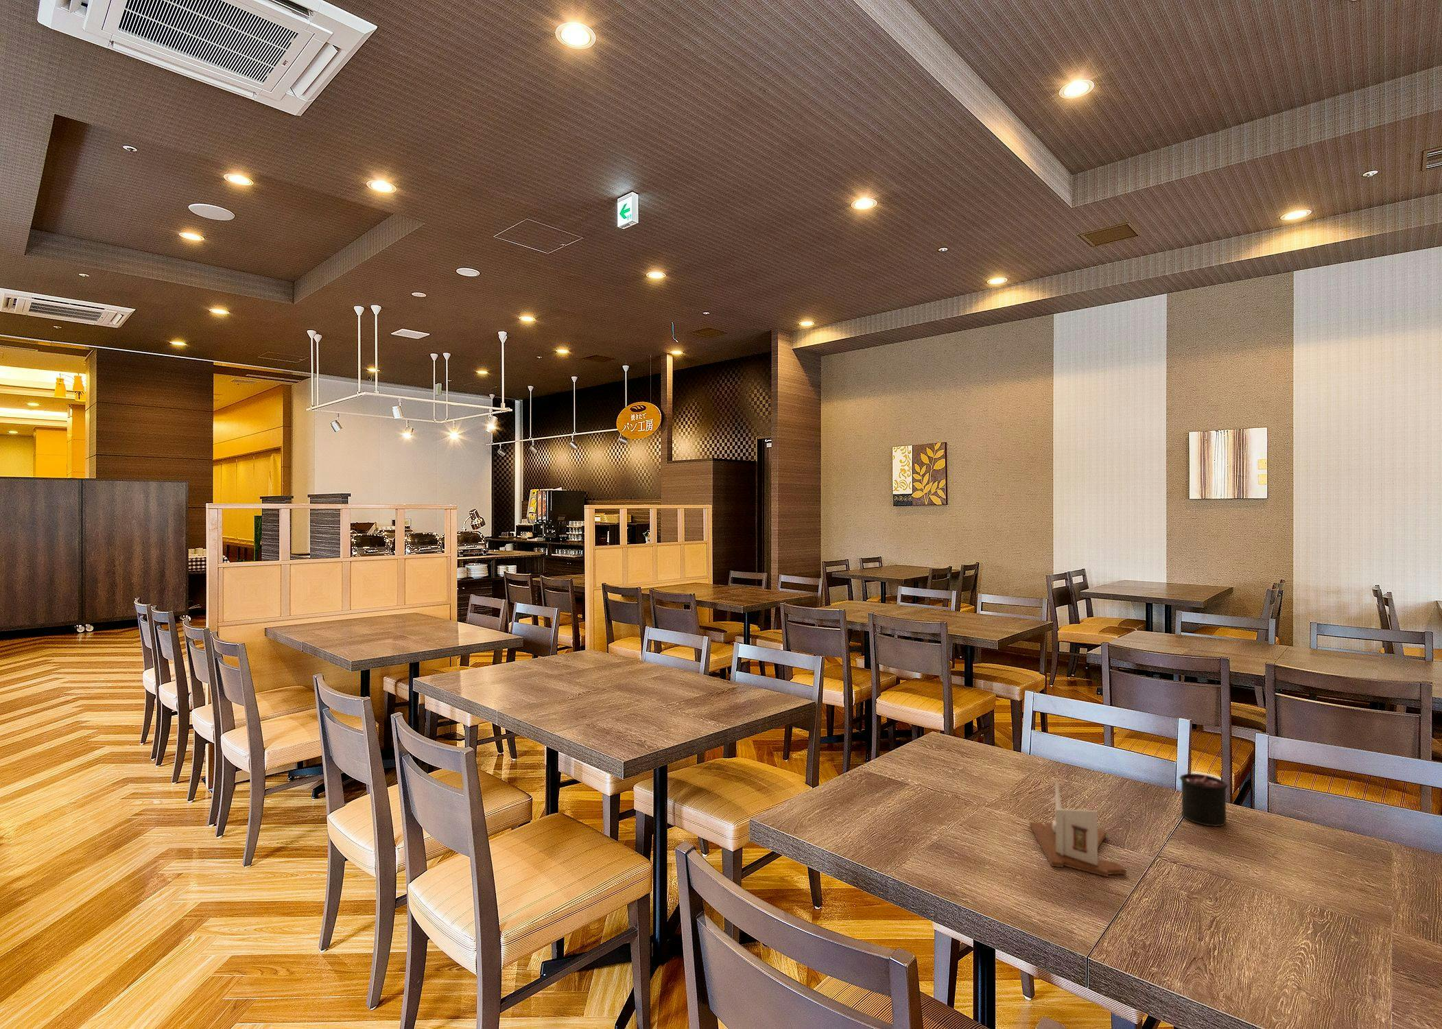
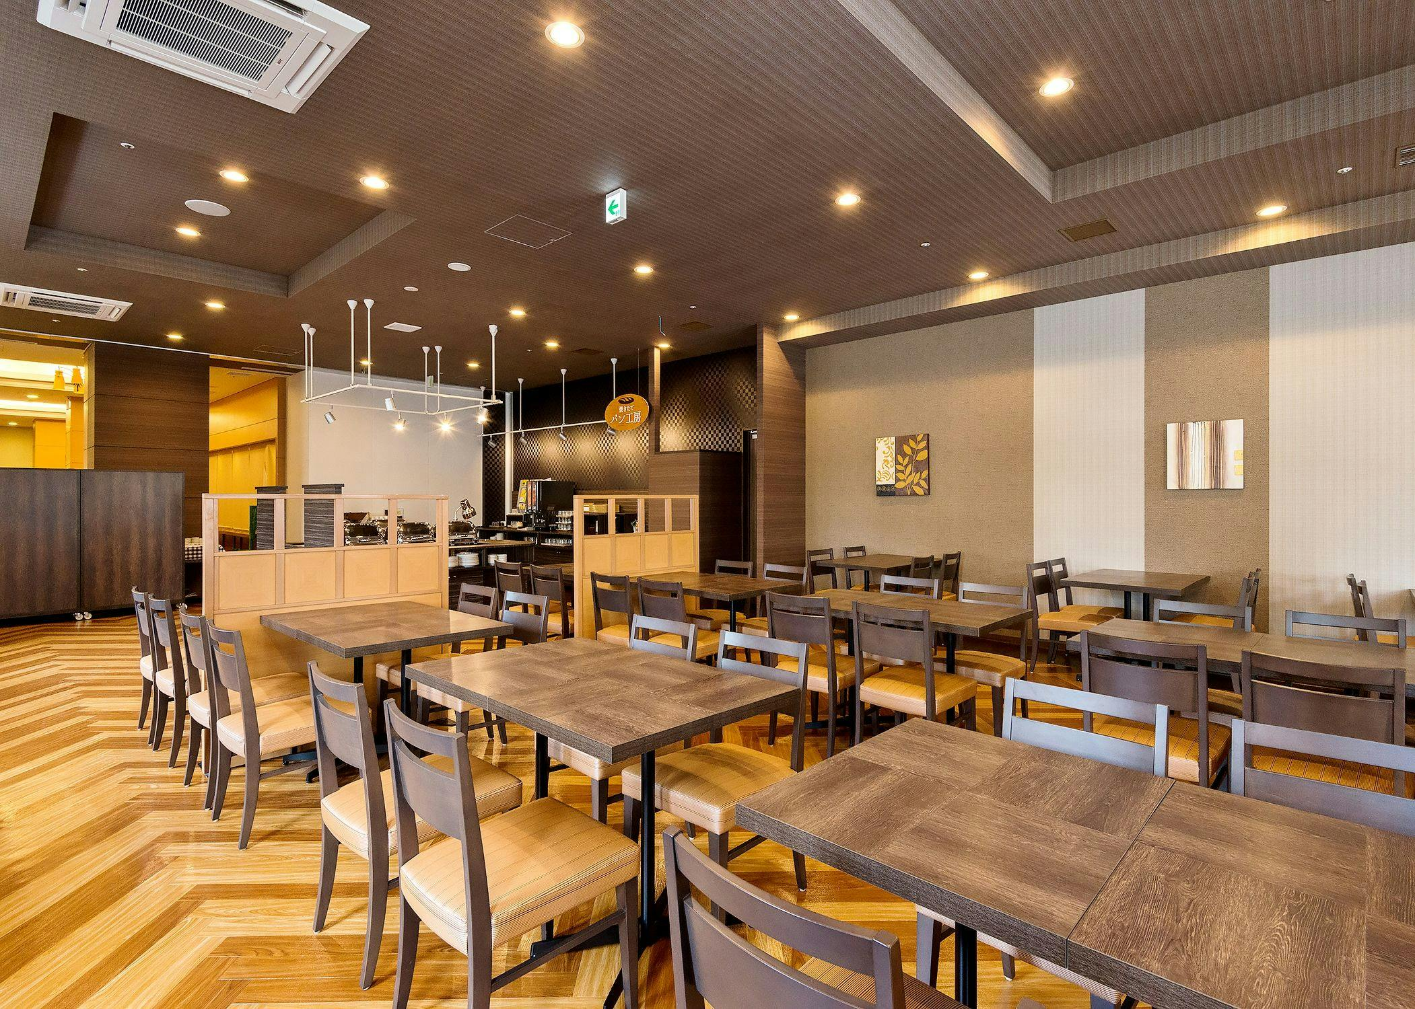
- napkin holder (1078, 815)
- candle (1204, 791)
